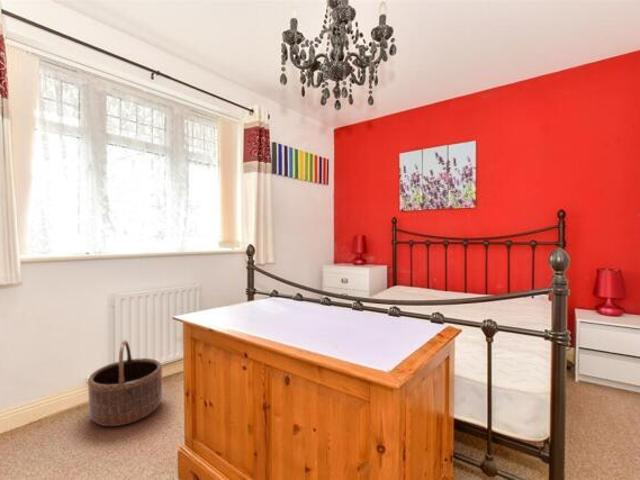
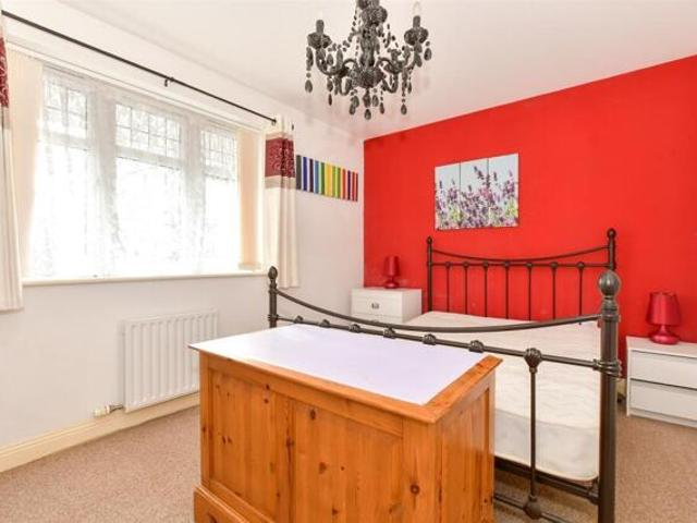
- basket (126, 376)
